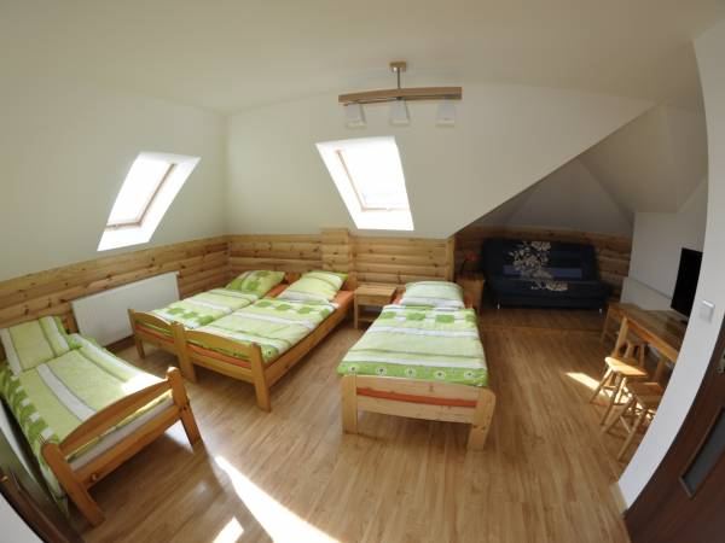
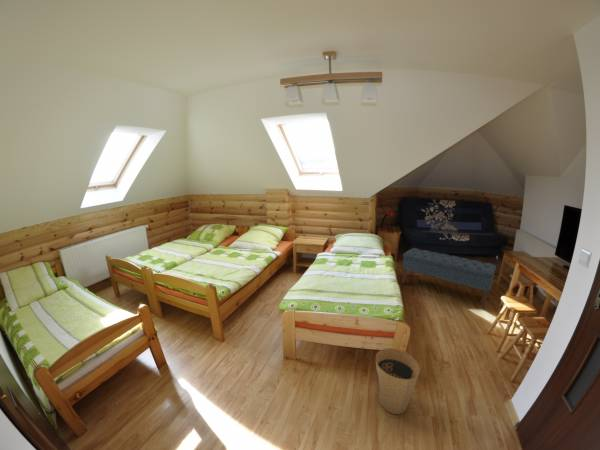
+ bench (444, 273)
+ trash can (394, 382)
